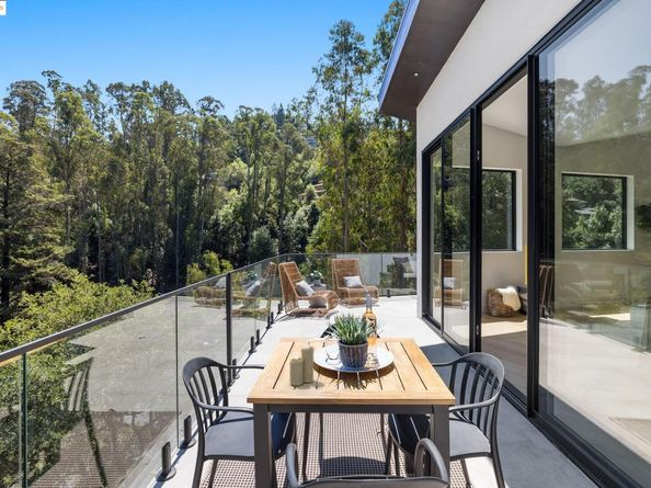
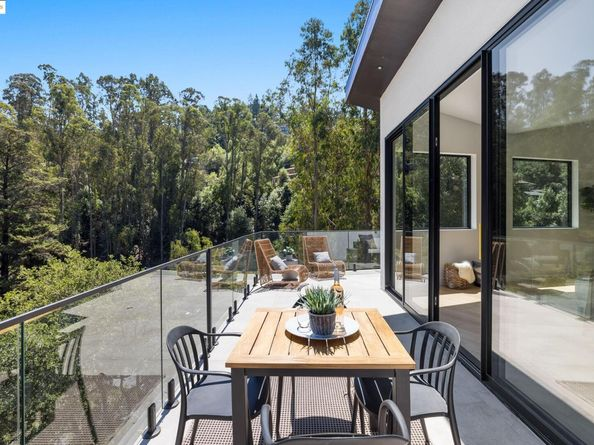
- candle (301, 362)
